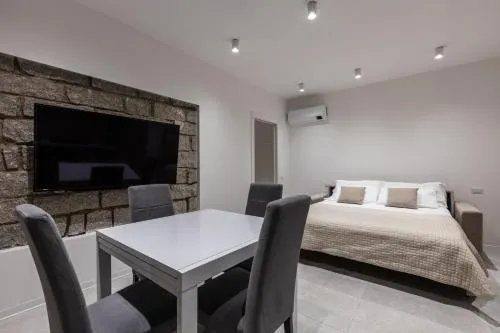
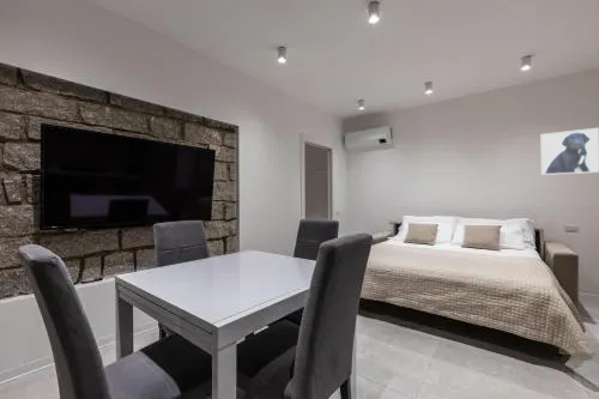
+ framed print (568, 152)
